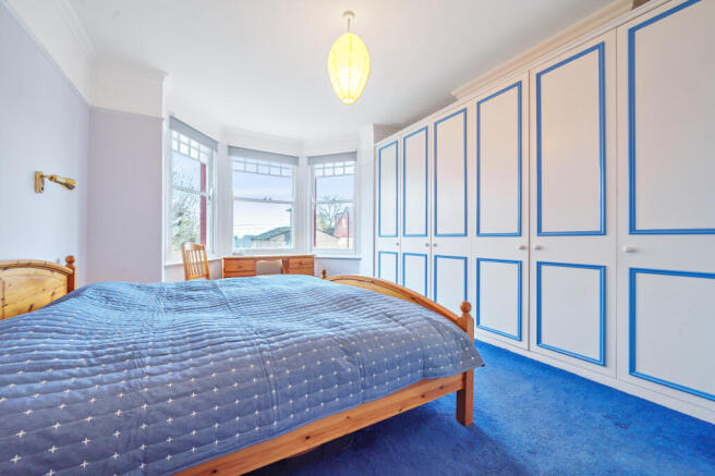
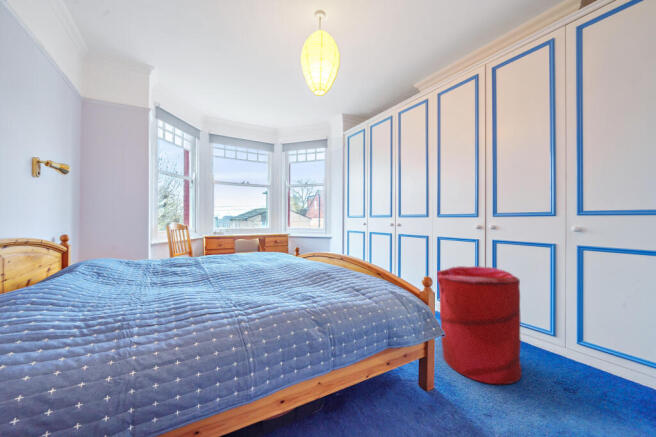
+ laundry hamper (476, 316)
